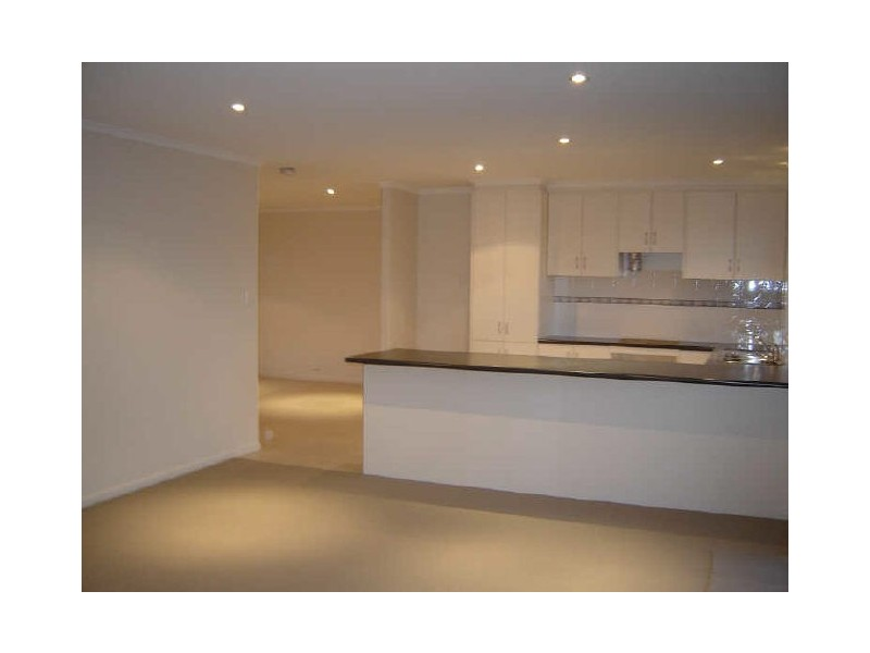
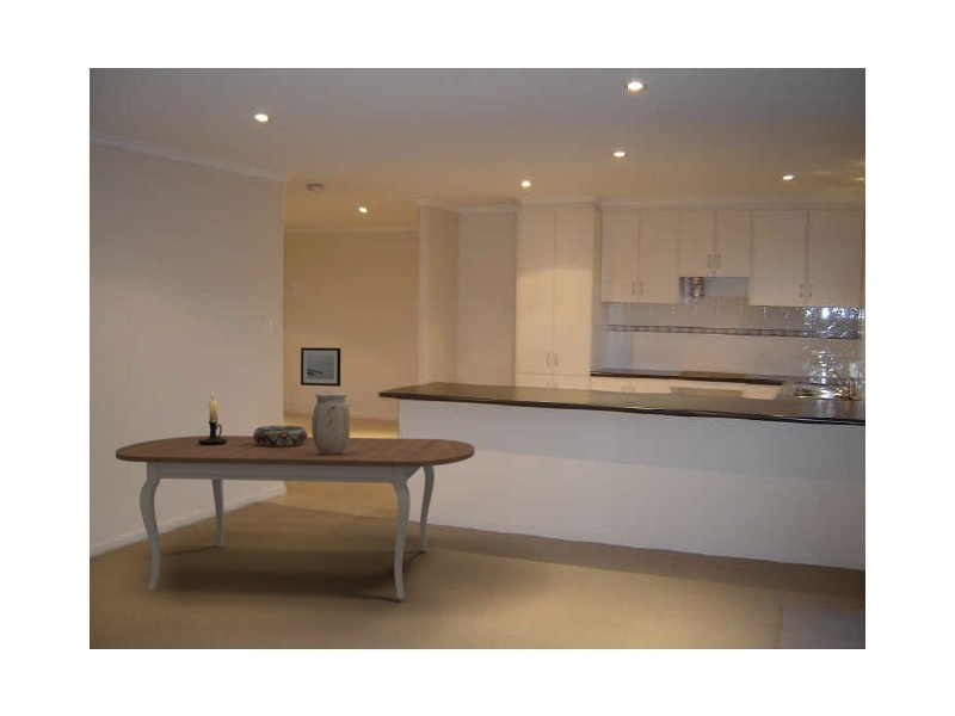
+ decorative bowl (281, 436)
+ vase (331, 422)
+ candle holder (214, 416)
+ wall art (320, 366)
+ dining table (300, 480)
